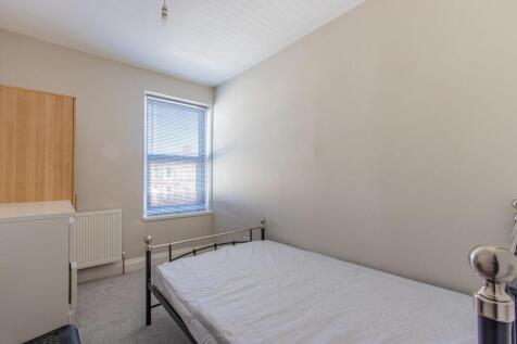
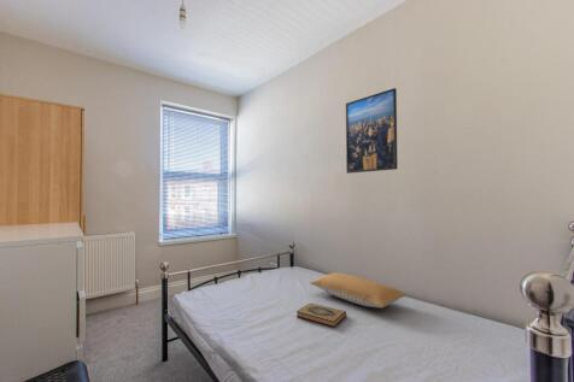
+ pillow (355, 288)
+ hardback book (321, 313)
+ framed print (369, 134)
